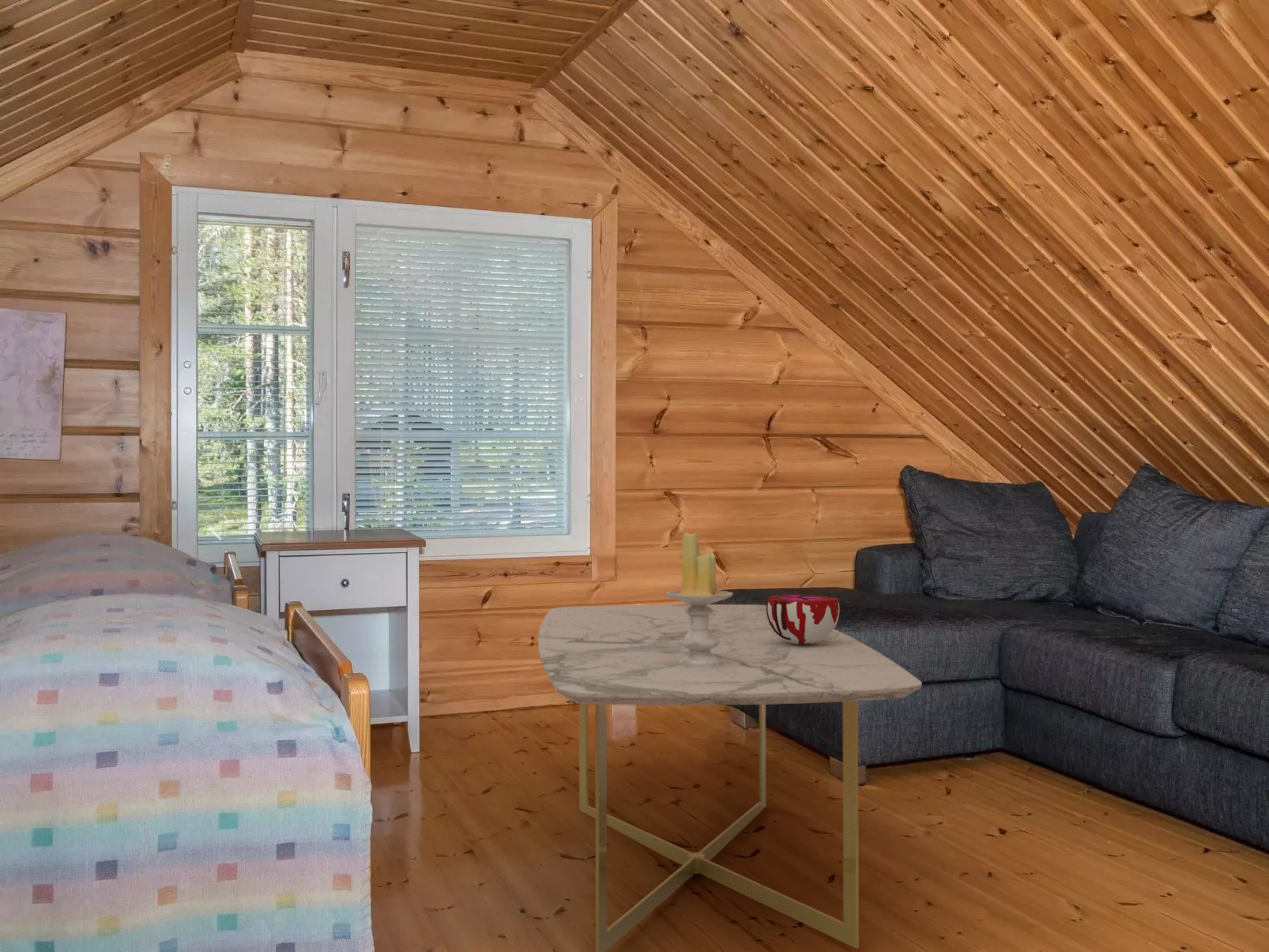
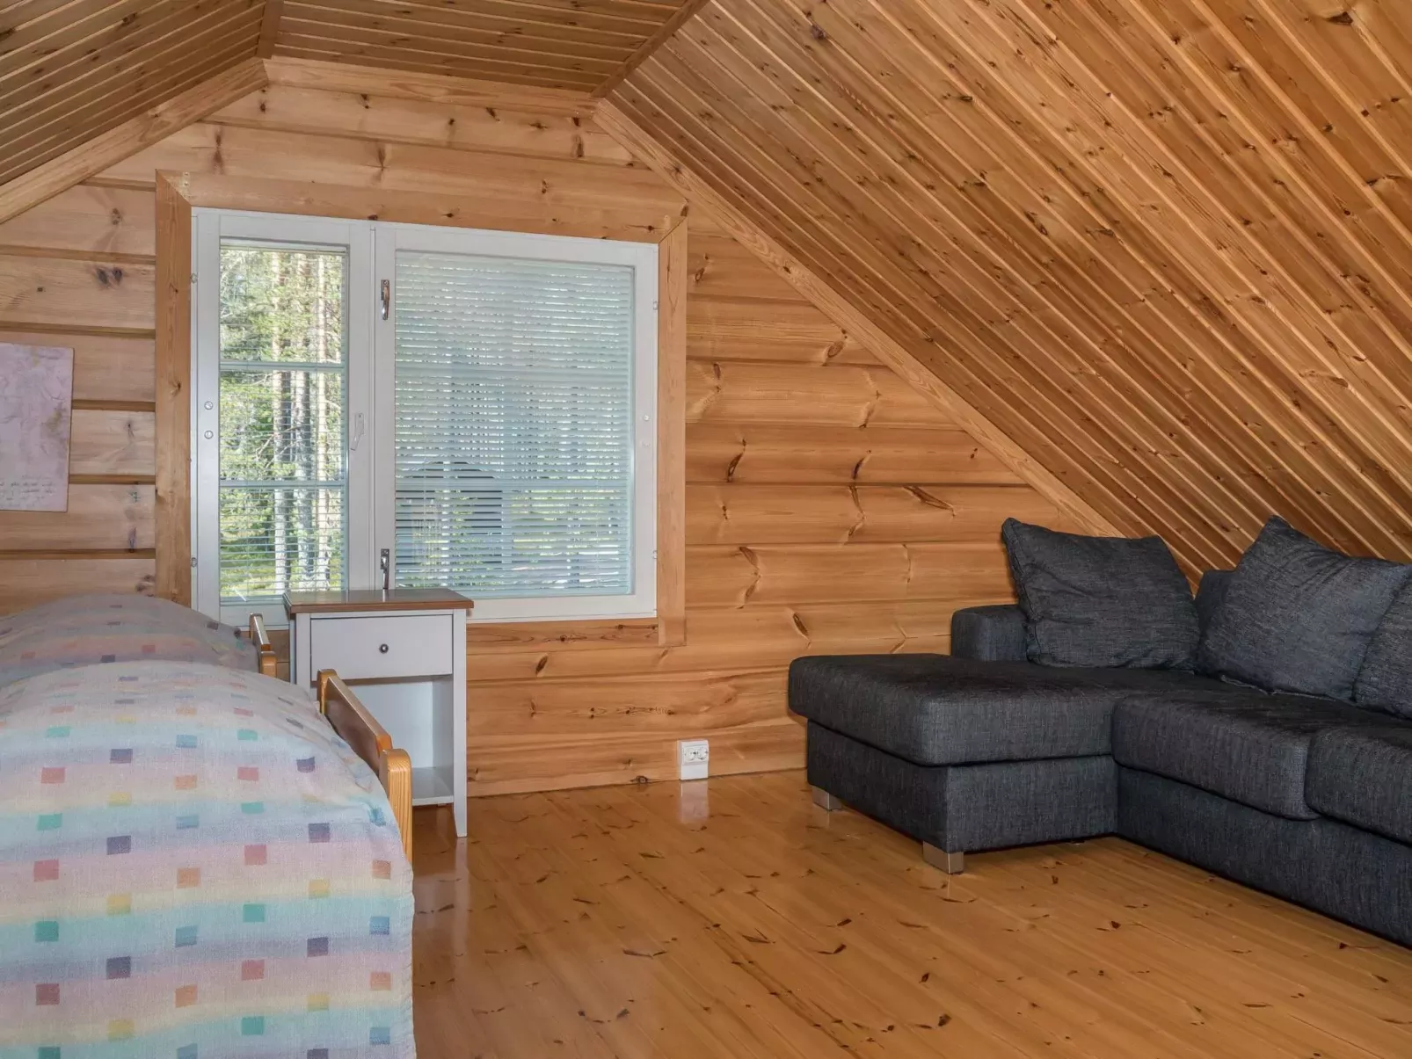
- coffee table (695, 705)
- candle (699, 596)
- decorative bowl (802, 619)
